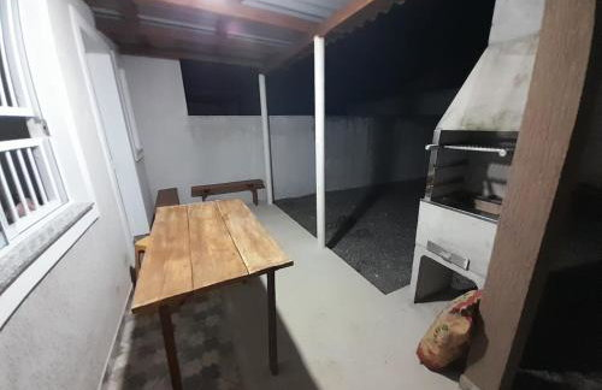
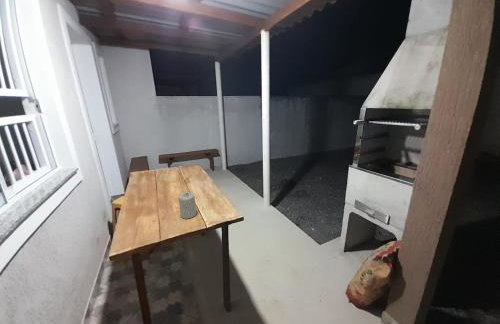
+ candle (187, 203)
